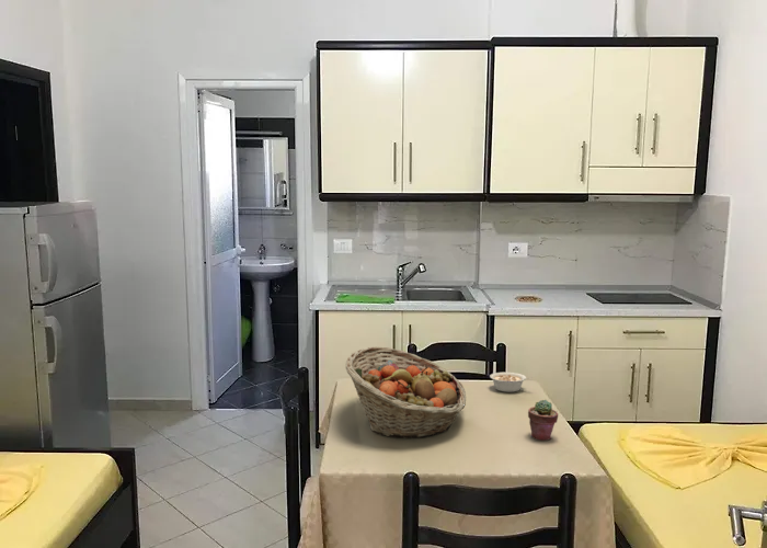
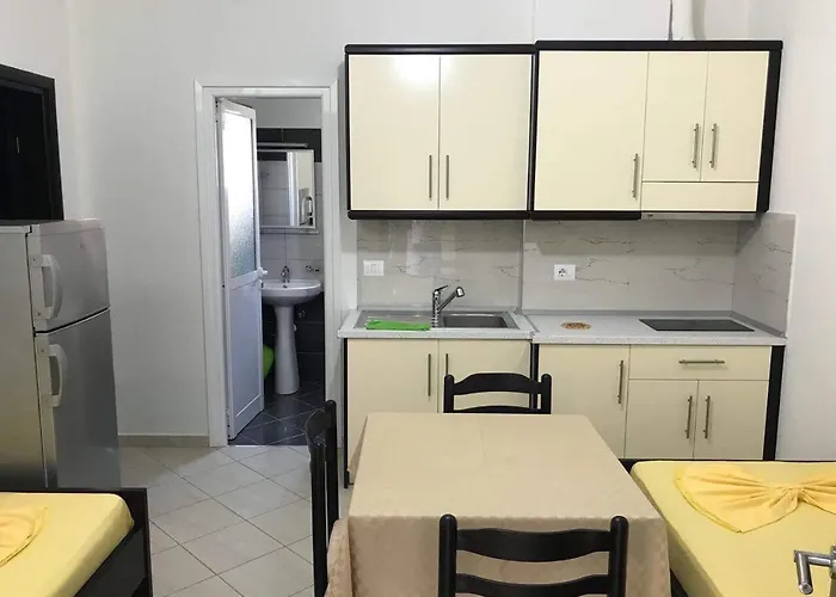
- potted succulent (542, 419)
- legume (508, 381)
- fruit basket (405, 388)
